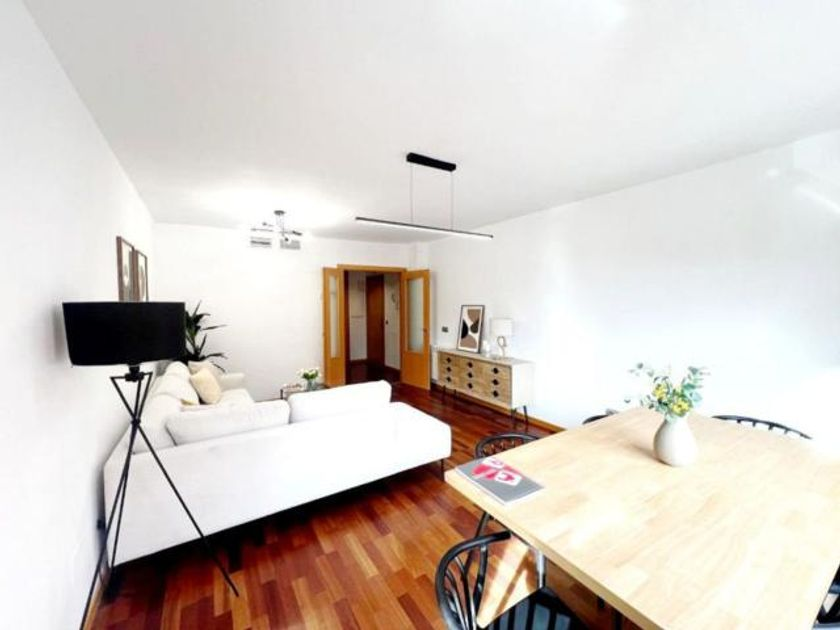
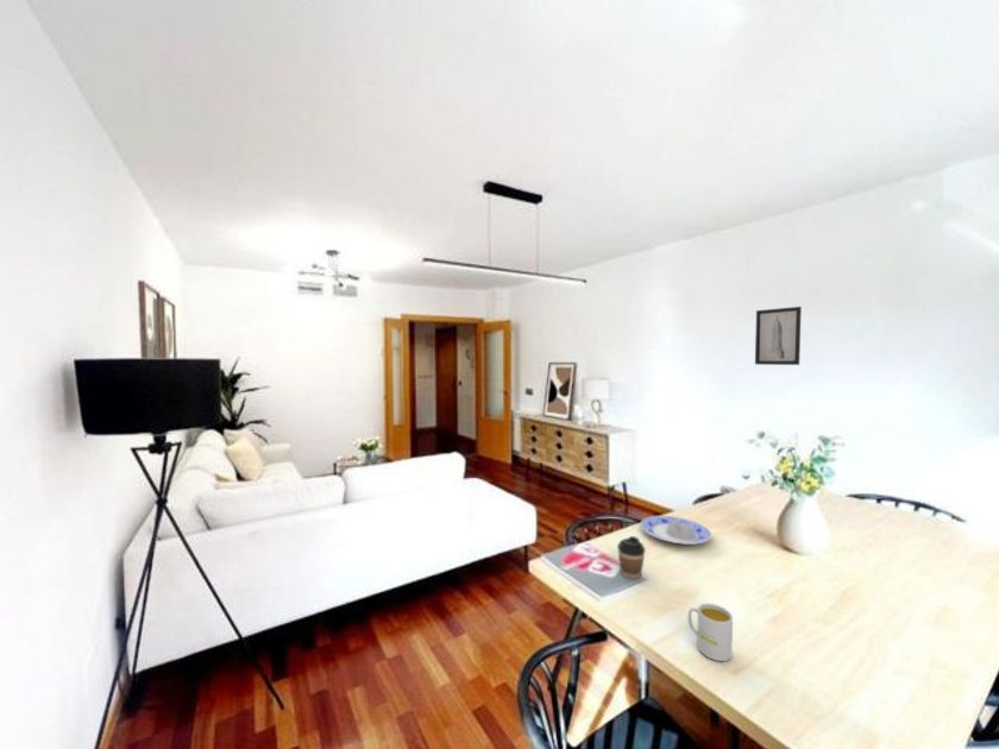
+ plate (674, 528)
+ mug (708, 628)
+ coffee cup (630, 556)
+ wall art (777, 336)
